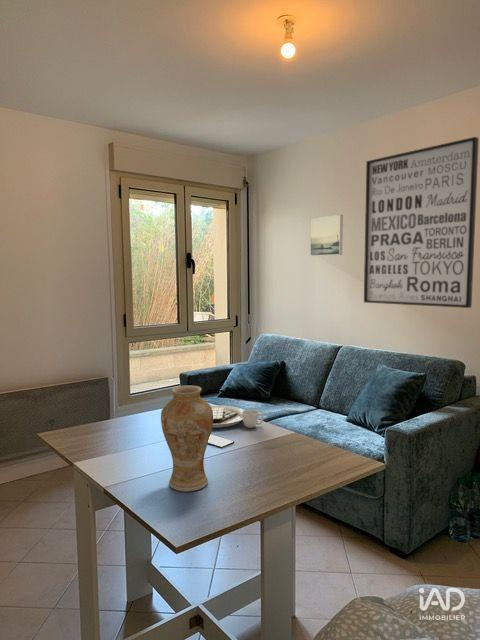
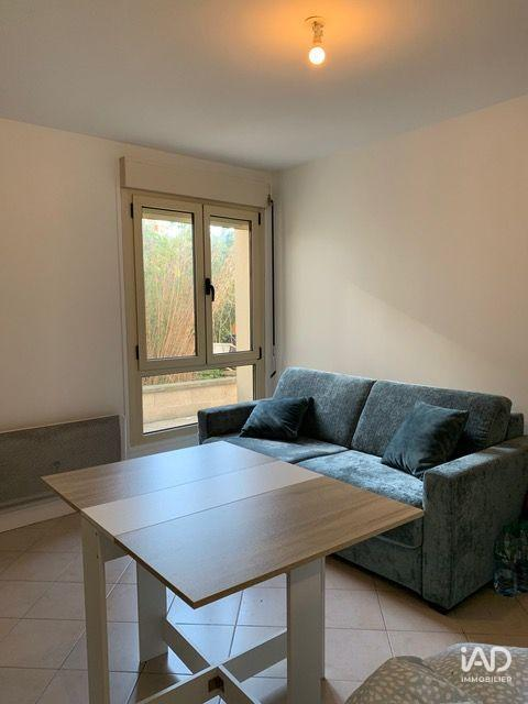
- wall art (415, 228)
- vase (187, 436)
- placemat (219, 420)
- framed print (325, 236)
